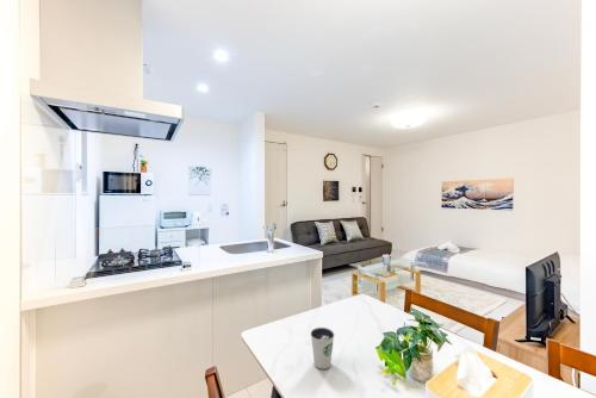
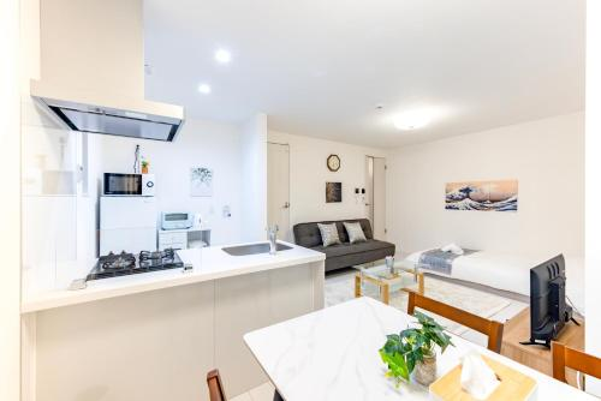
- dixie cup (322, 348)
